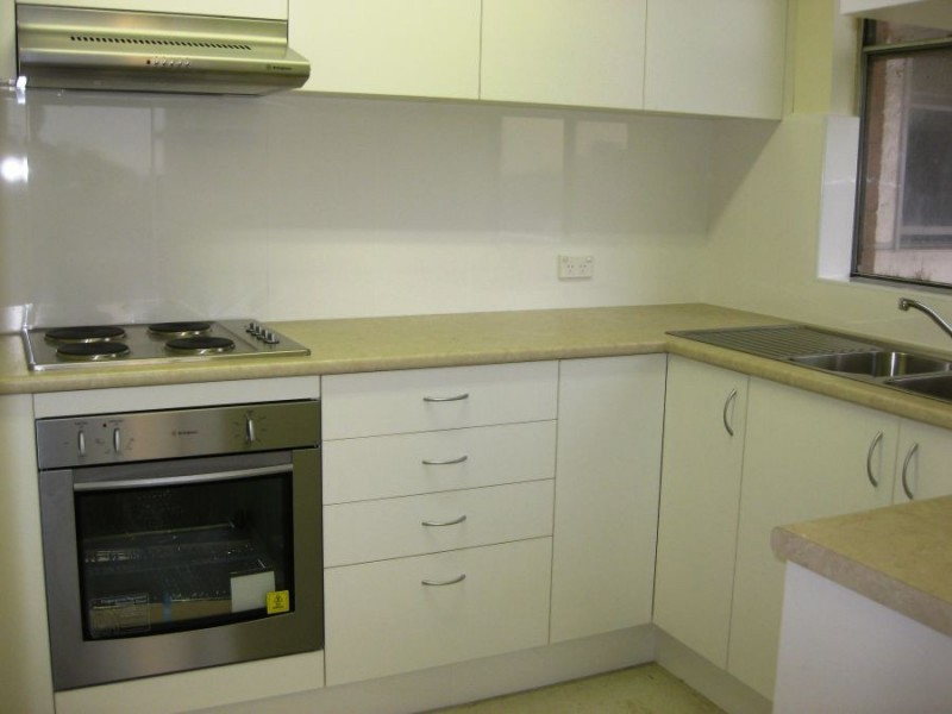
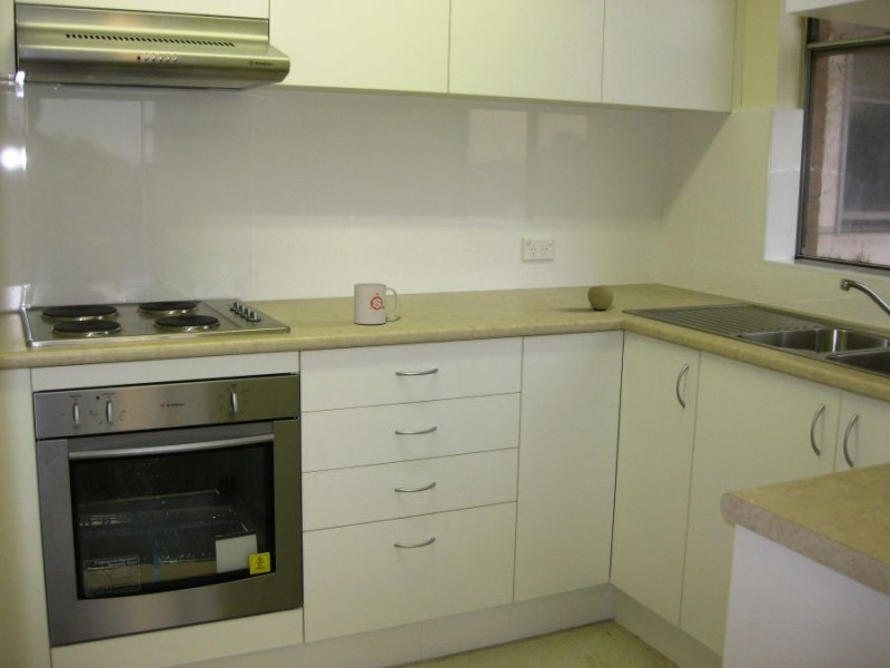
+ apple (600, 296)
+ mug (376, 303)
